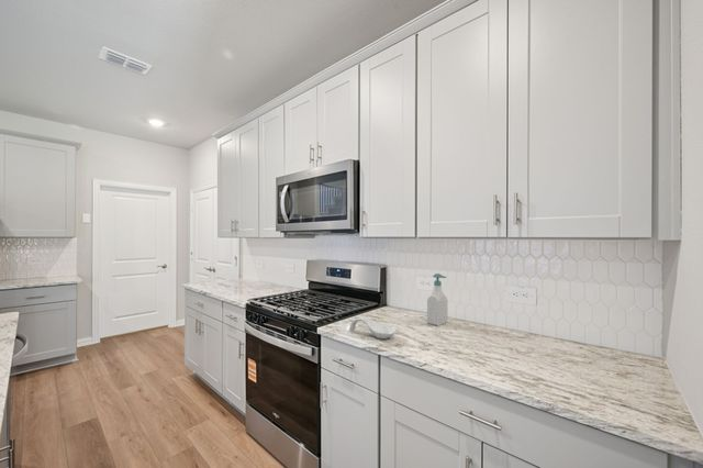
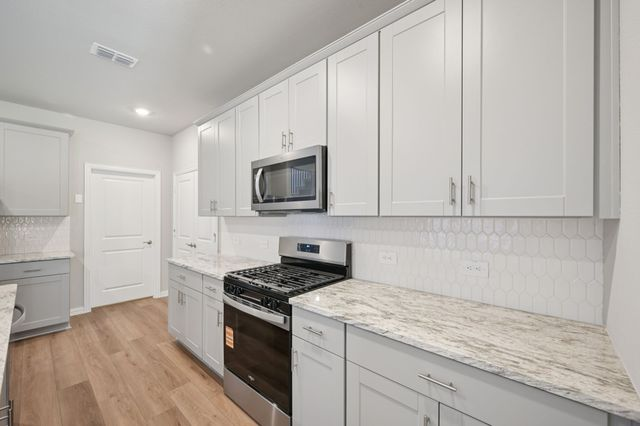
- spoon rest (371, 327)
- soap bottle (438, 298)
